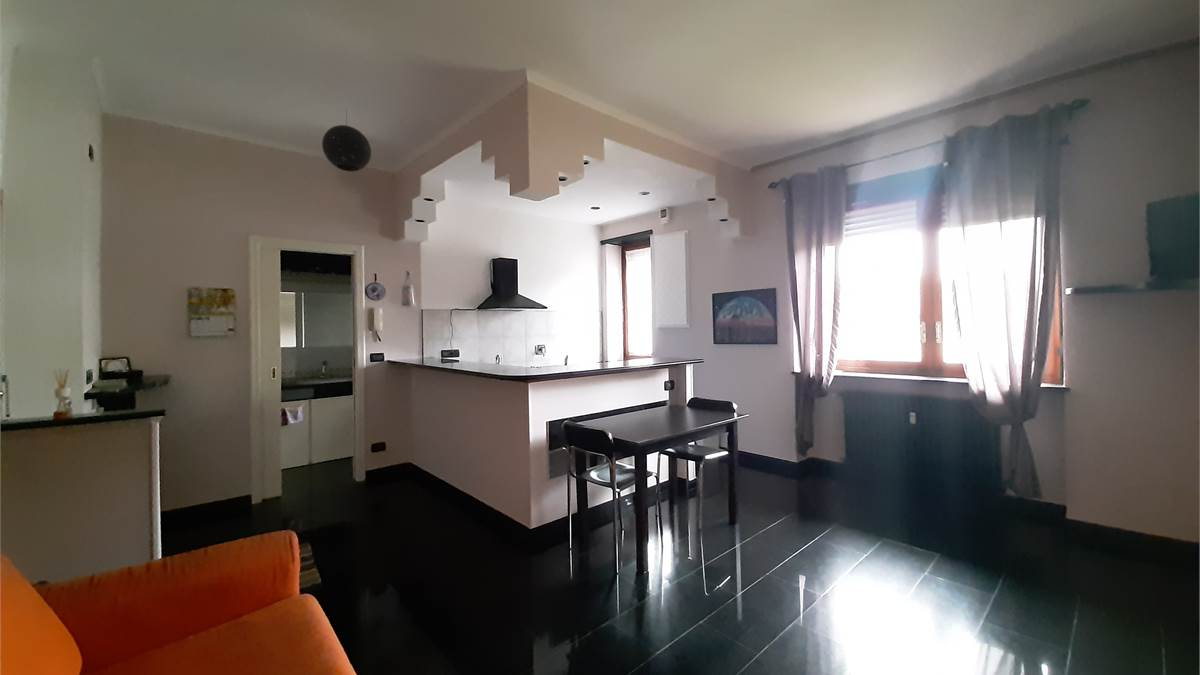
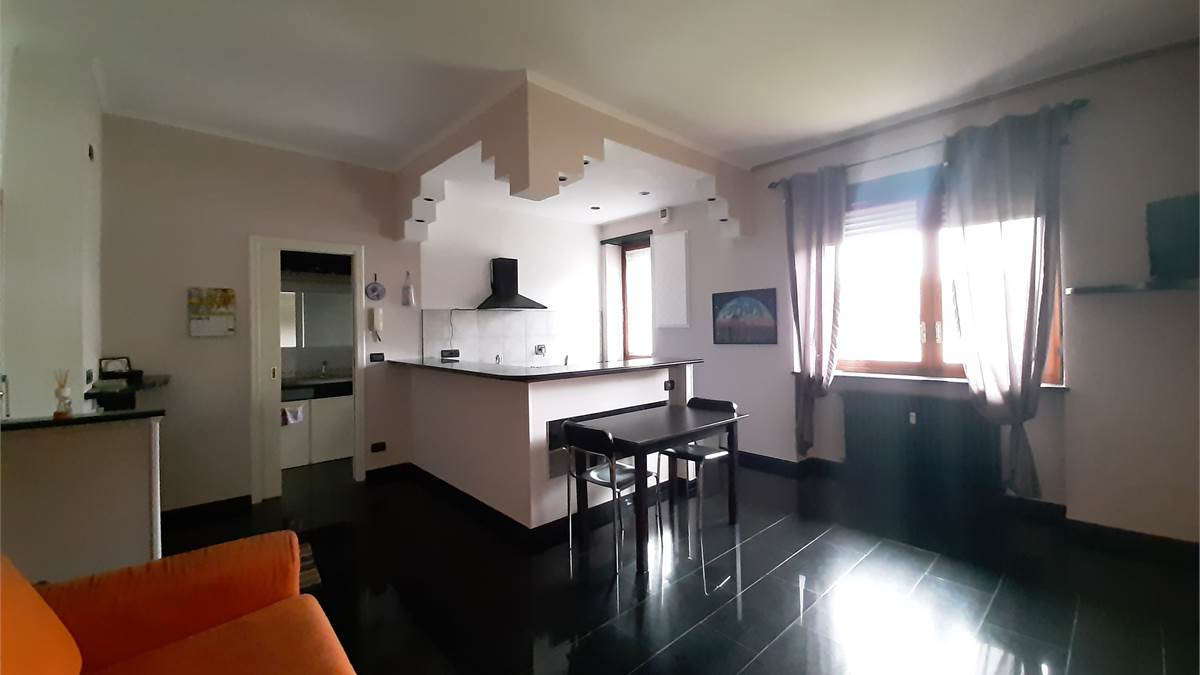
- pendant light (347, 138)
